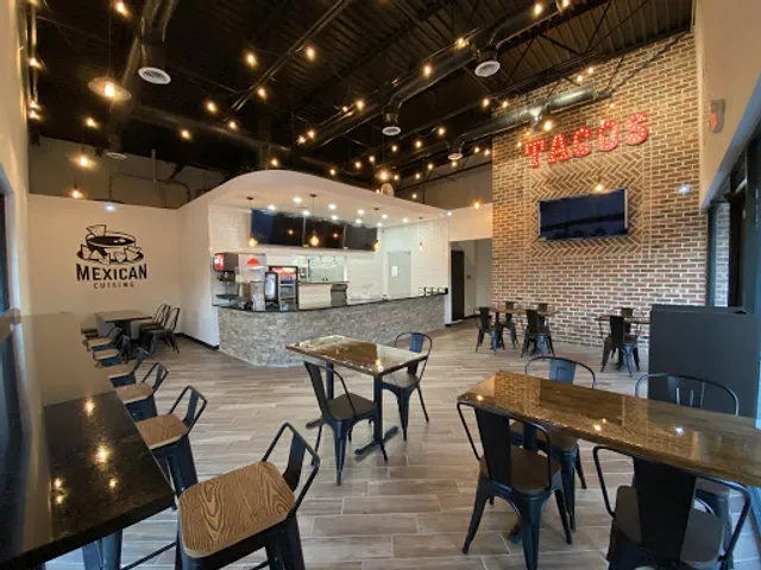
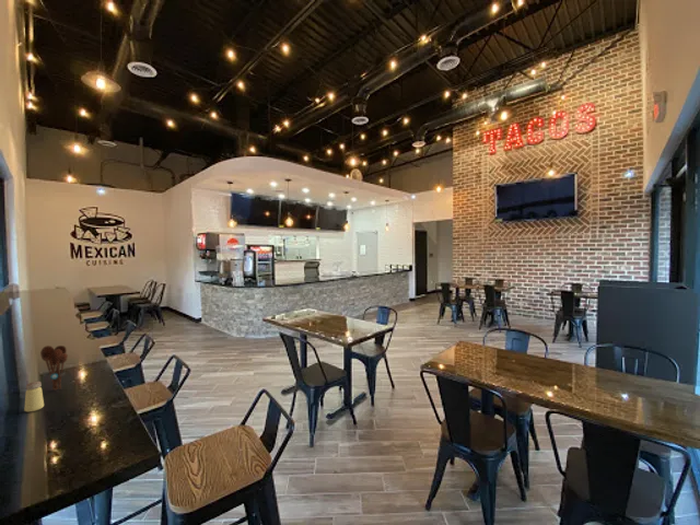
+ utensil holder (54, 366)
+ saltshaker (34, 395)
